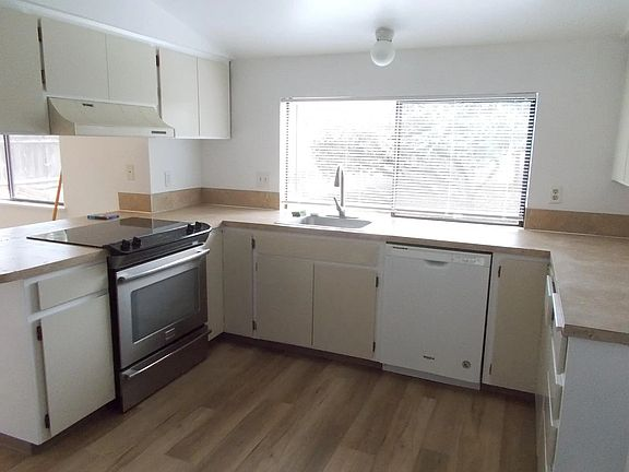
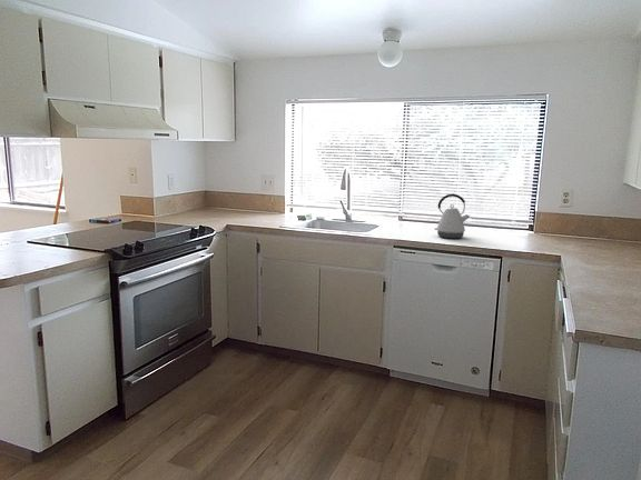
+ kettle (452, 216)
